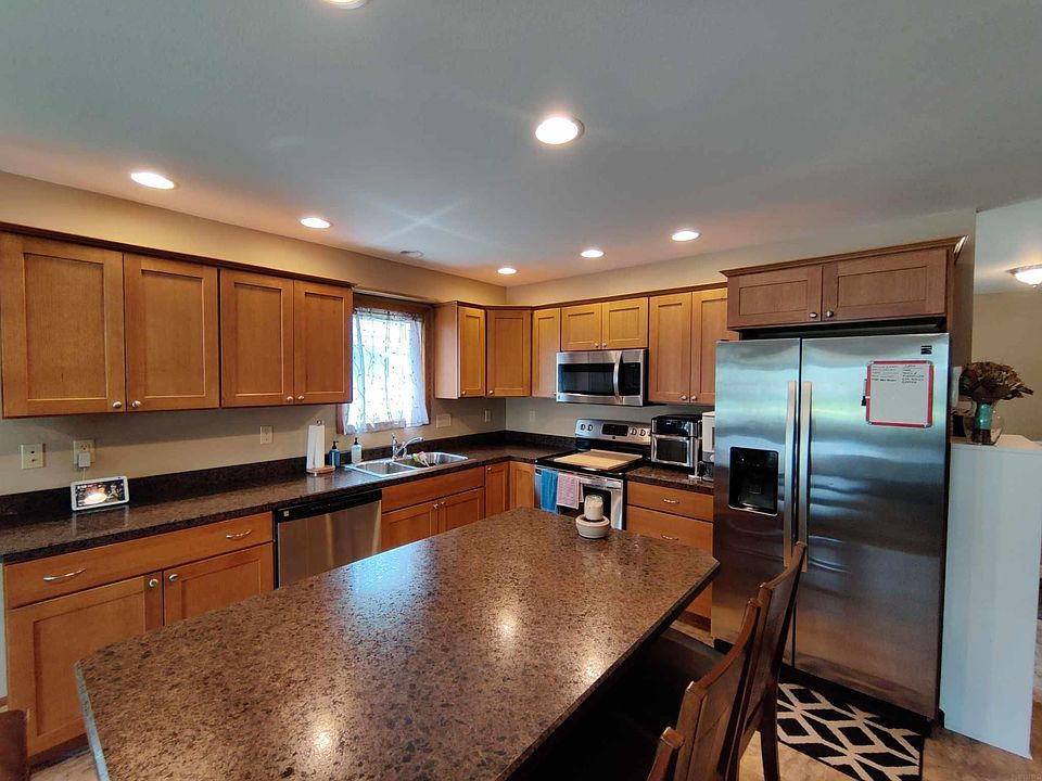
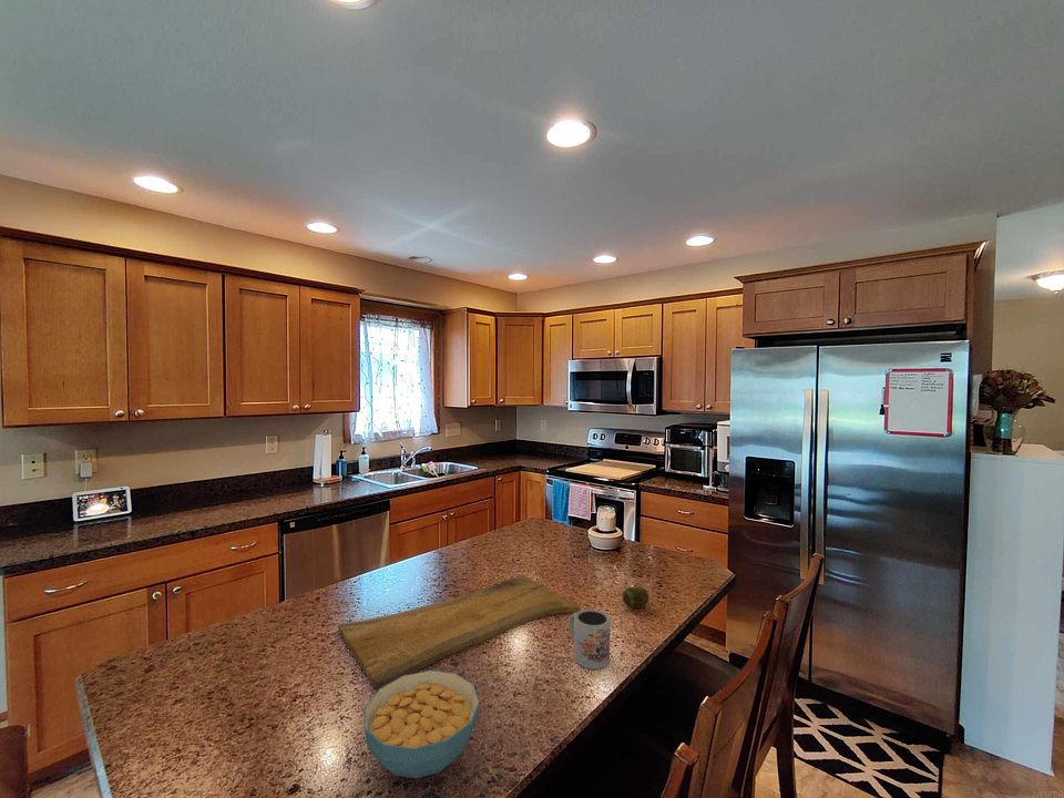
+ cutting board (464, 617)
+ fruit (635, 597)
+ mug (586, 634)
+ cereal bowl (422, 732)
